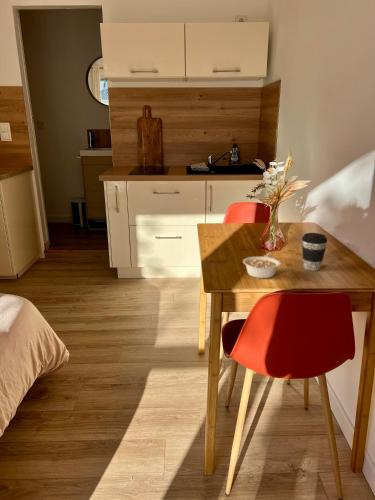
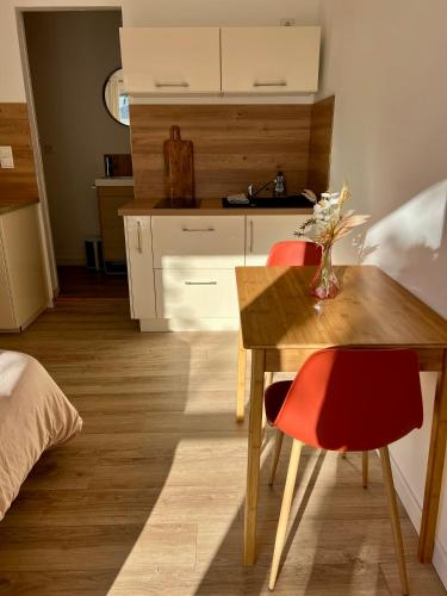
- legume (263, 266)
- coffee cup (313, 251)
